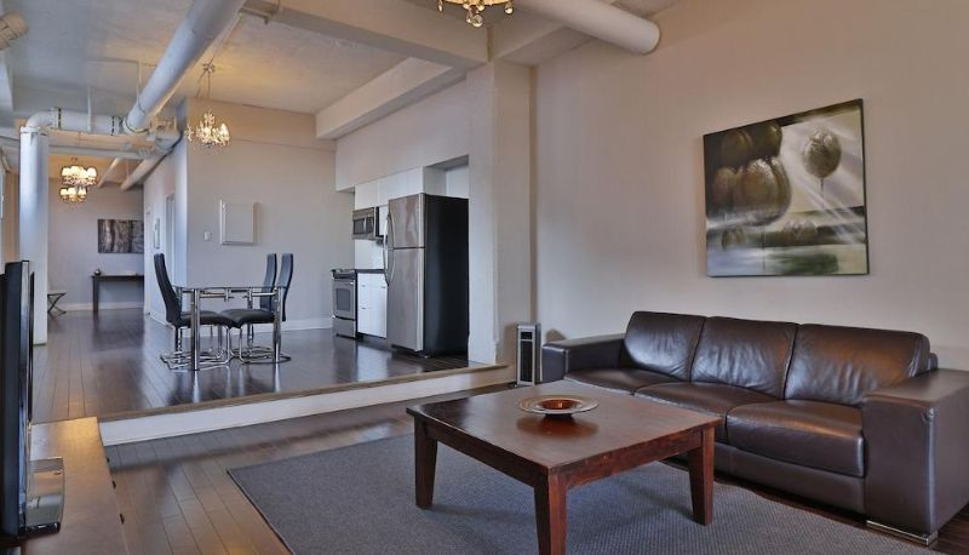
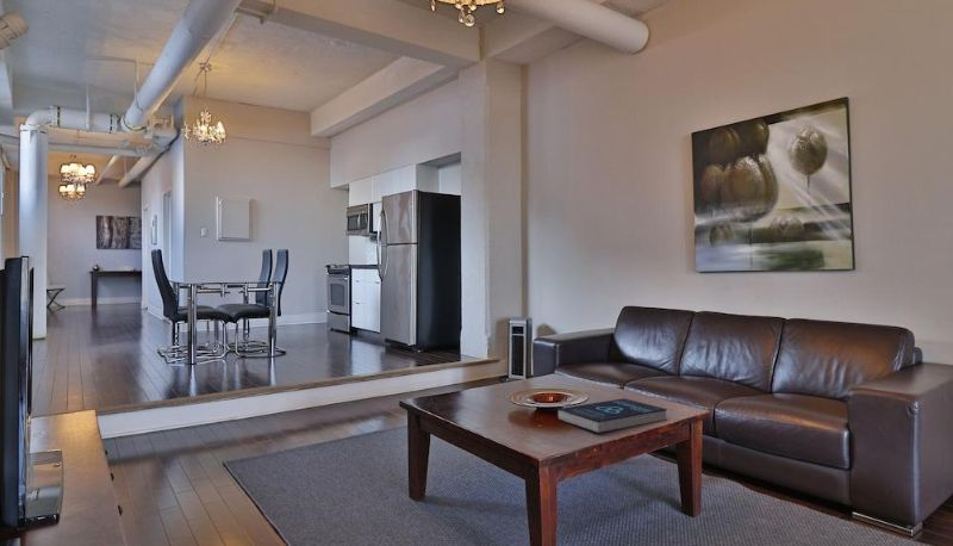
+ book (611, 414)
